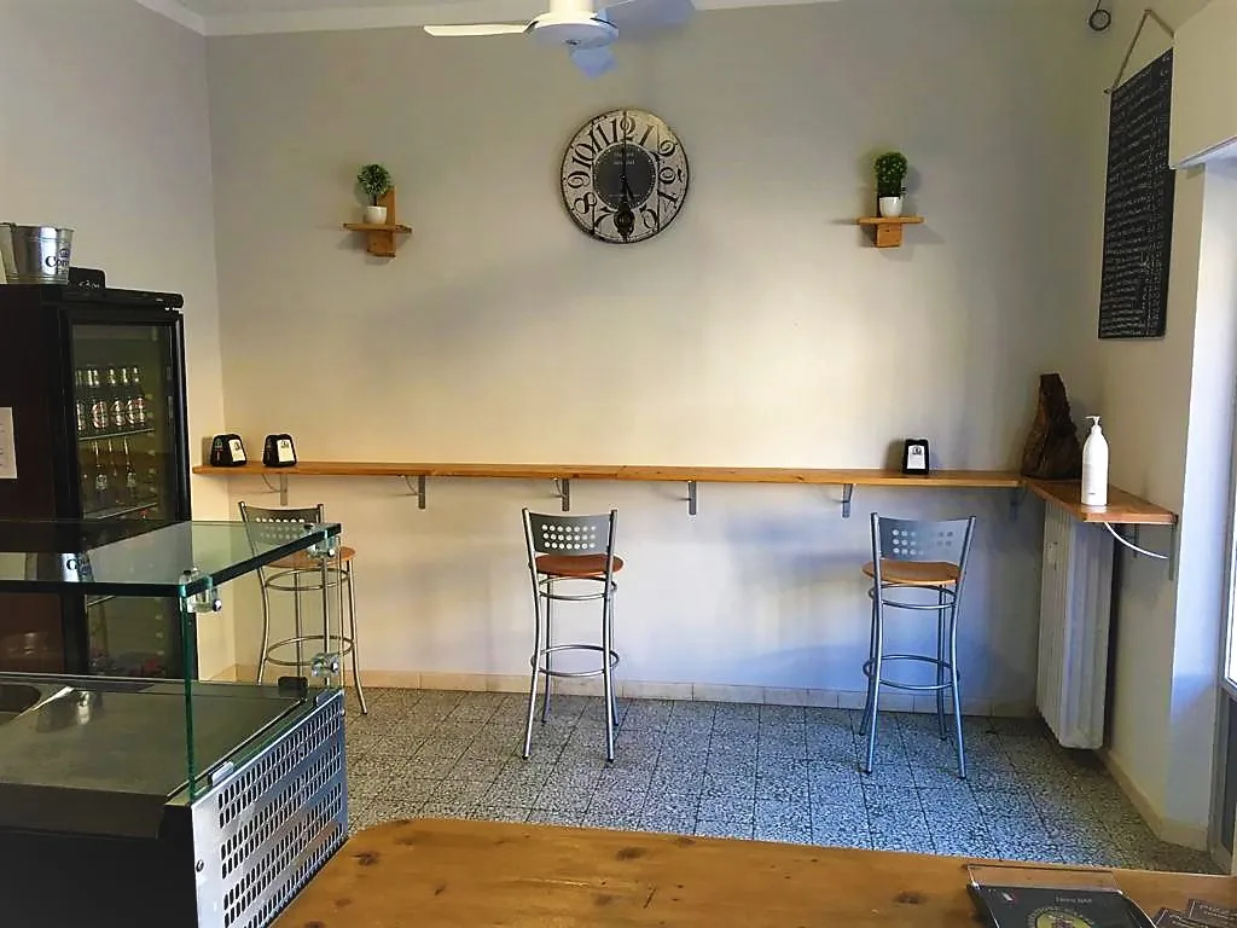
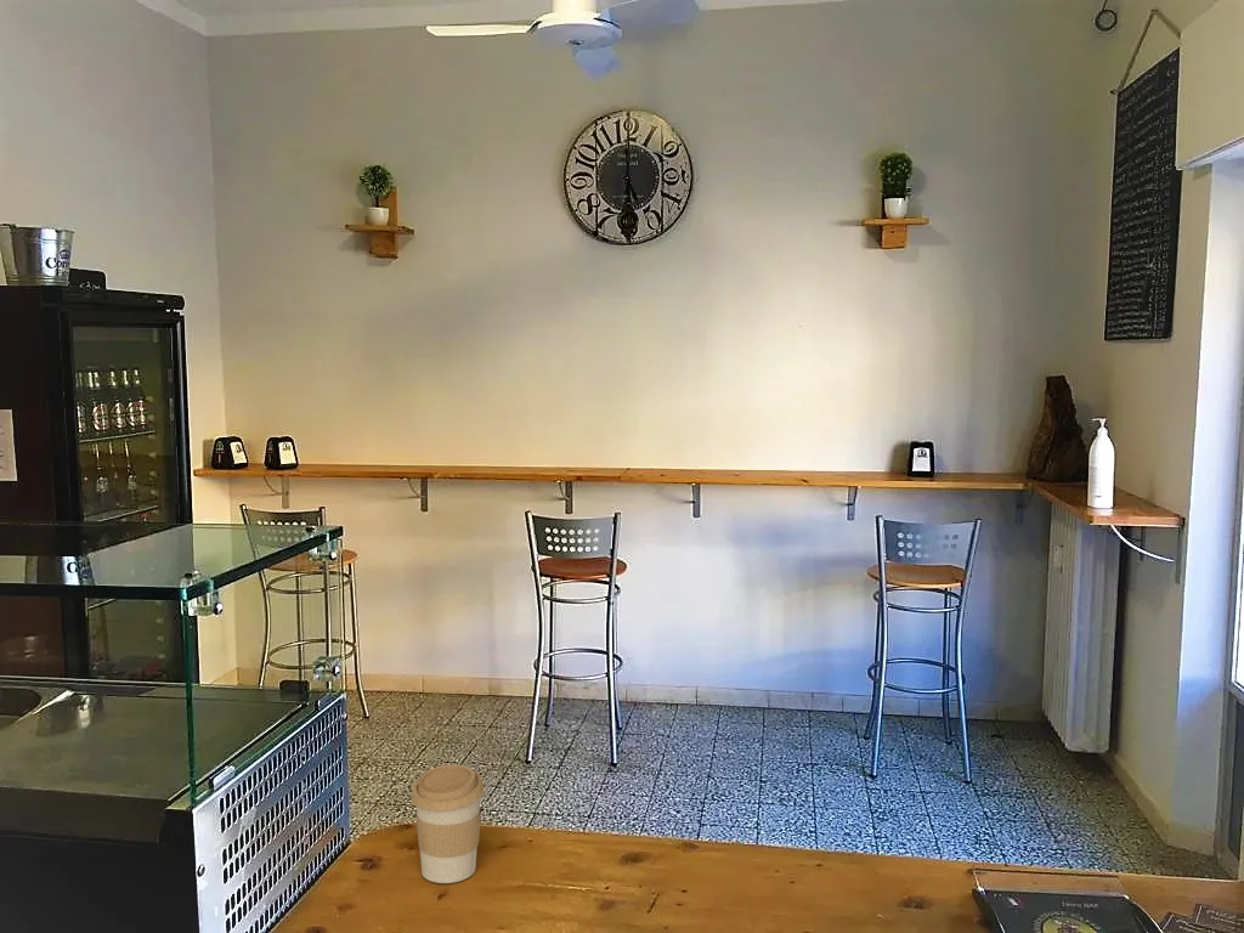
+ coffee cup (448, 821)
